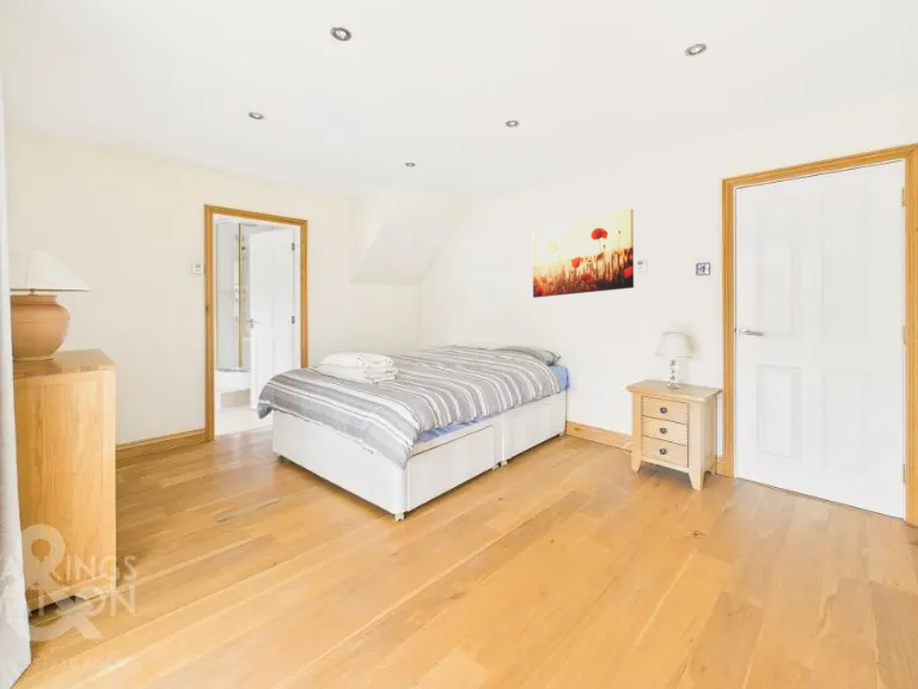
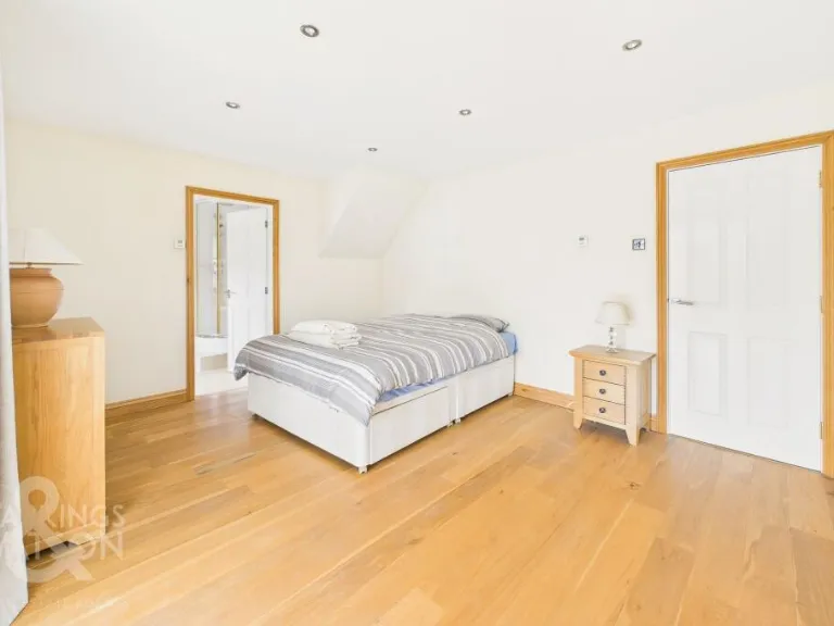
- wall art (579, 256)
